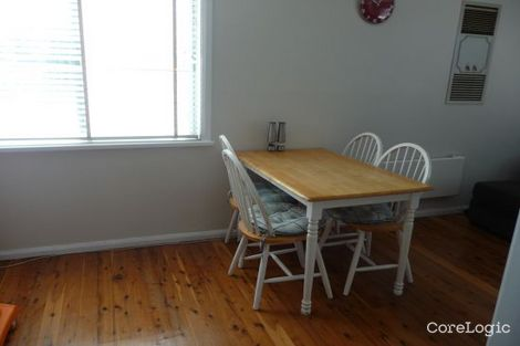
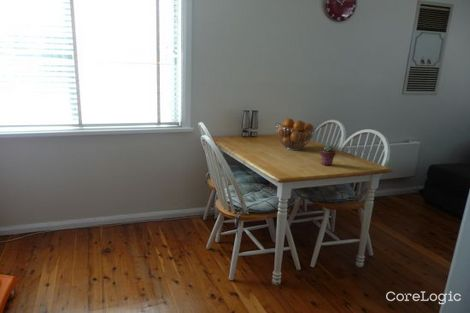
+ potted succulent (327, 154)
+ fruit basket (294, 133)
